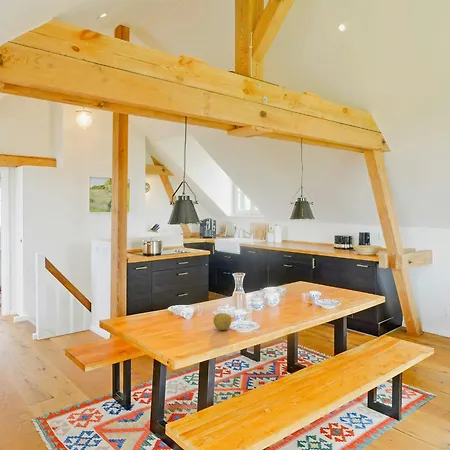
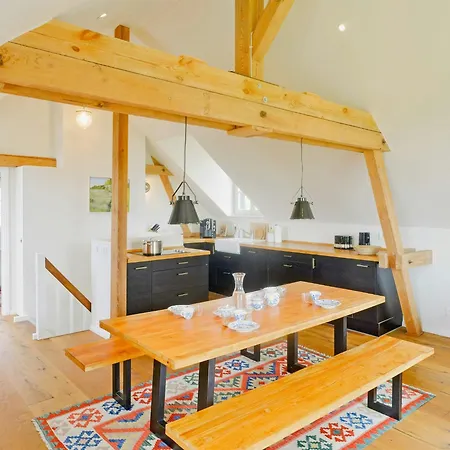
- fruit (222, 321)
